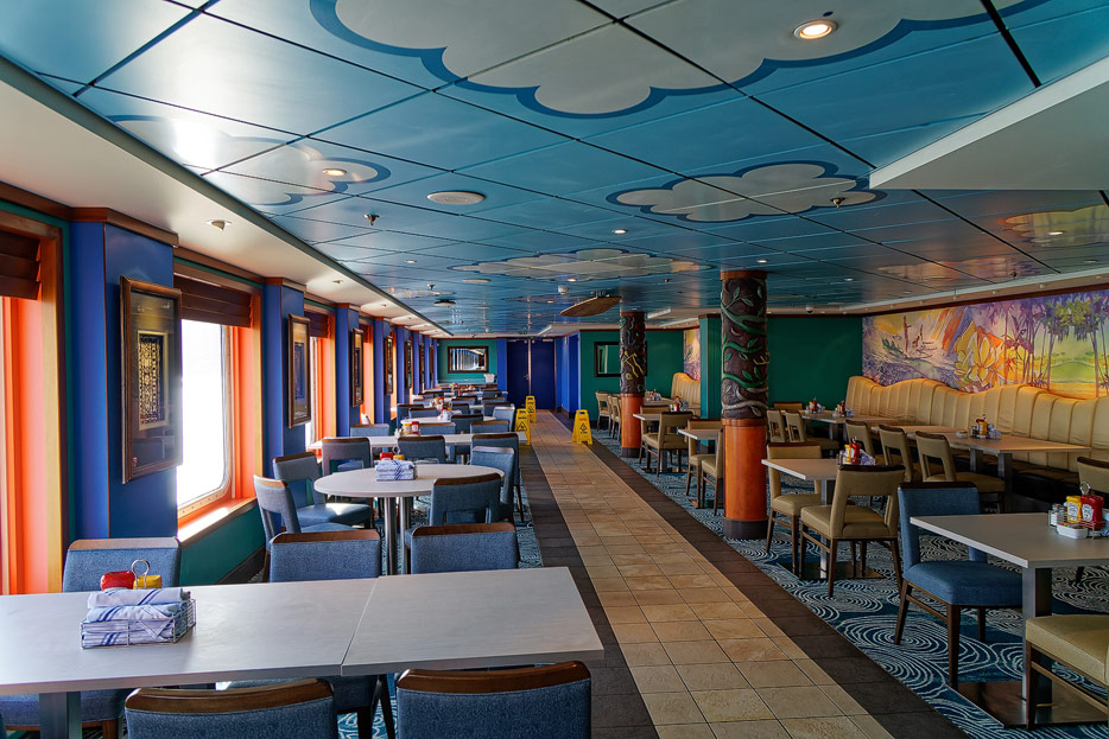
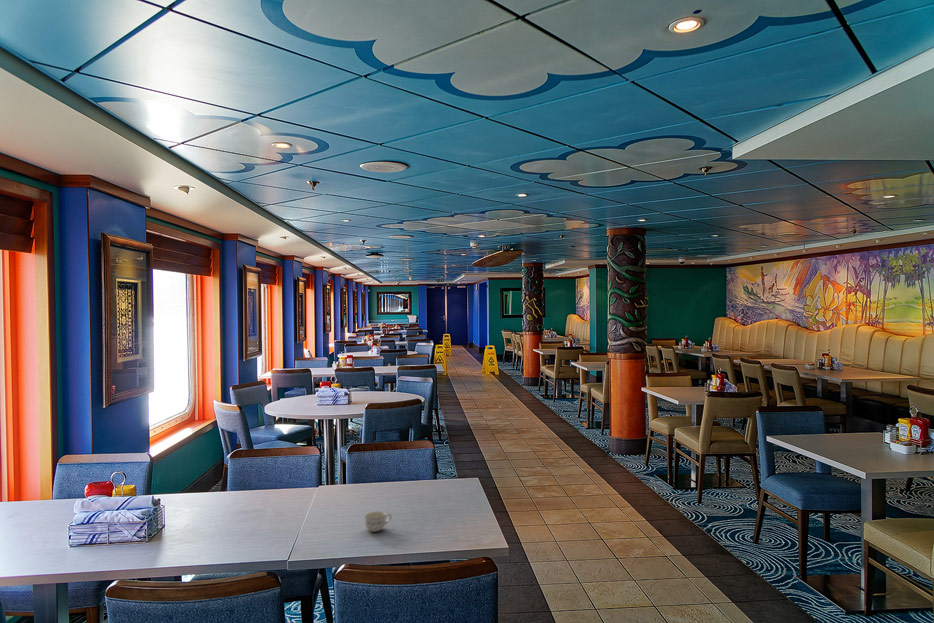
+ cup (378, 521)
